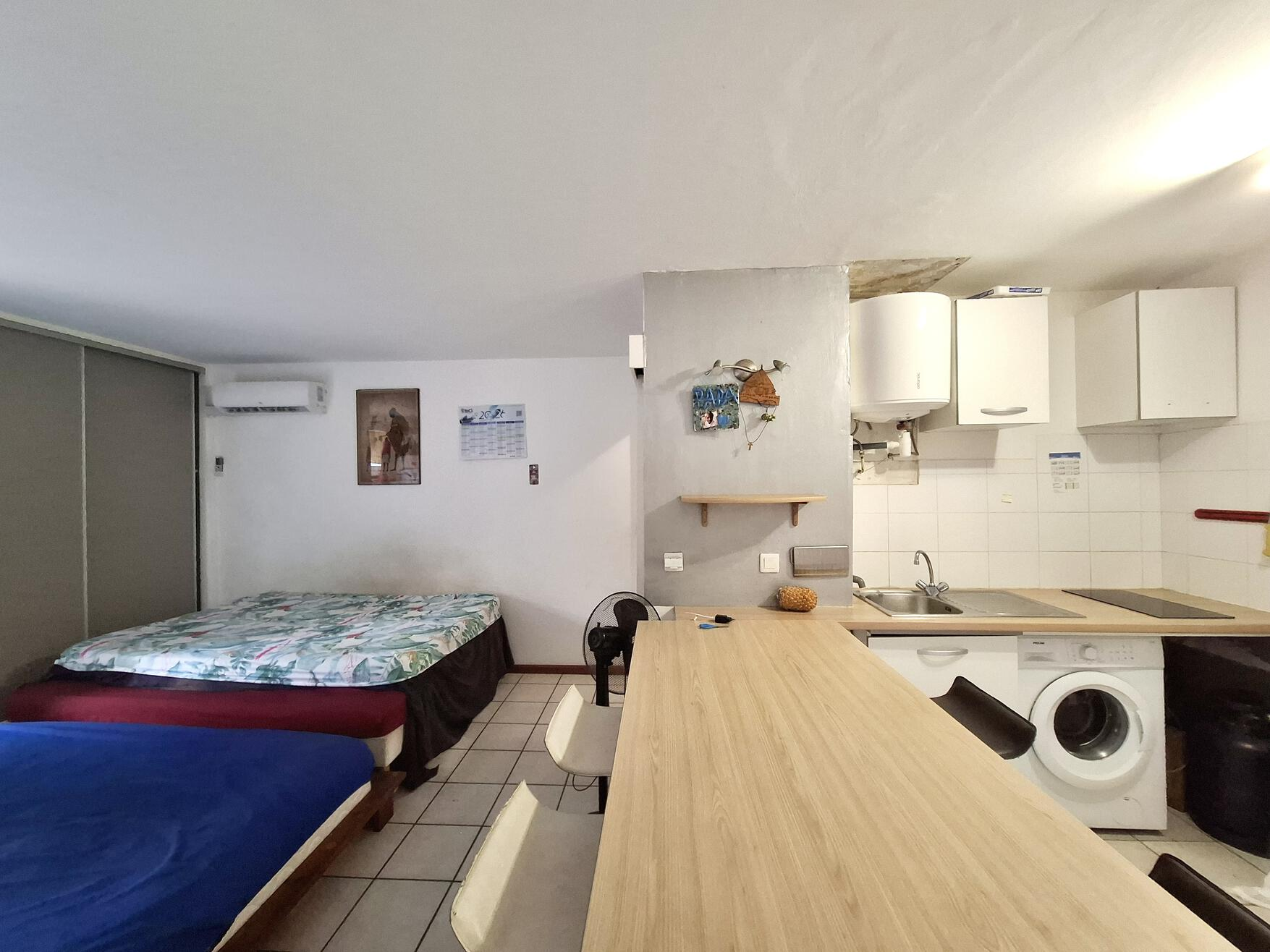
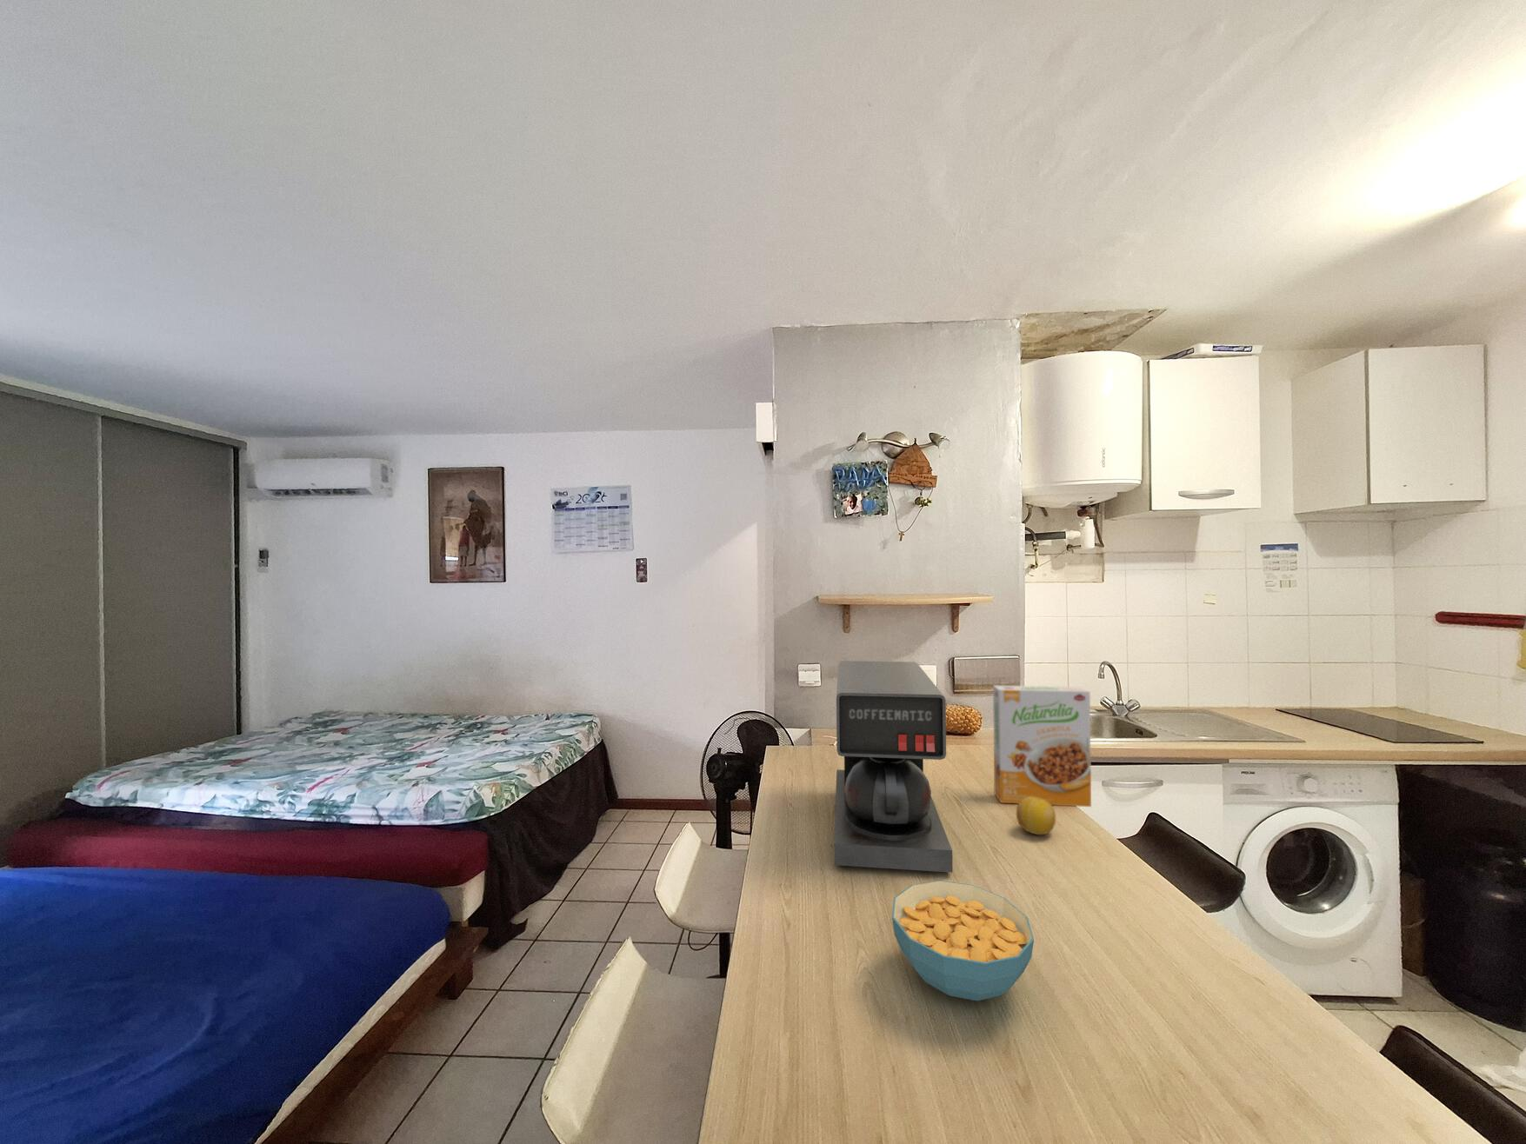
+ cereal box (1039, 744)
+ coffee maker (883, 750)
+ cereal bowl (960, 949)
+ fruit (1036, 816)
